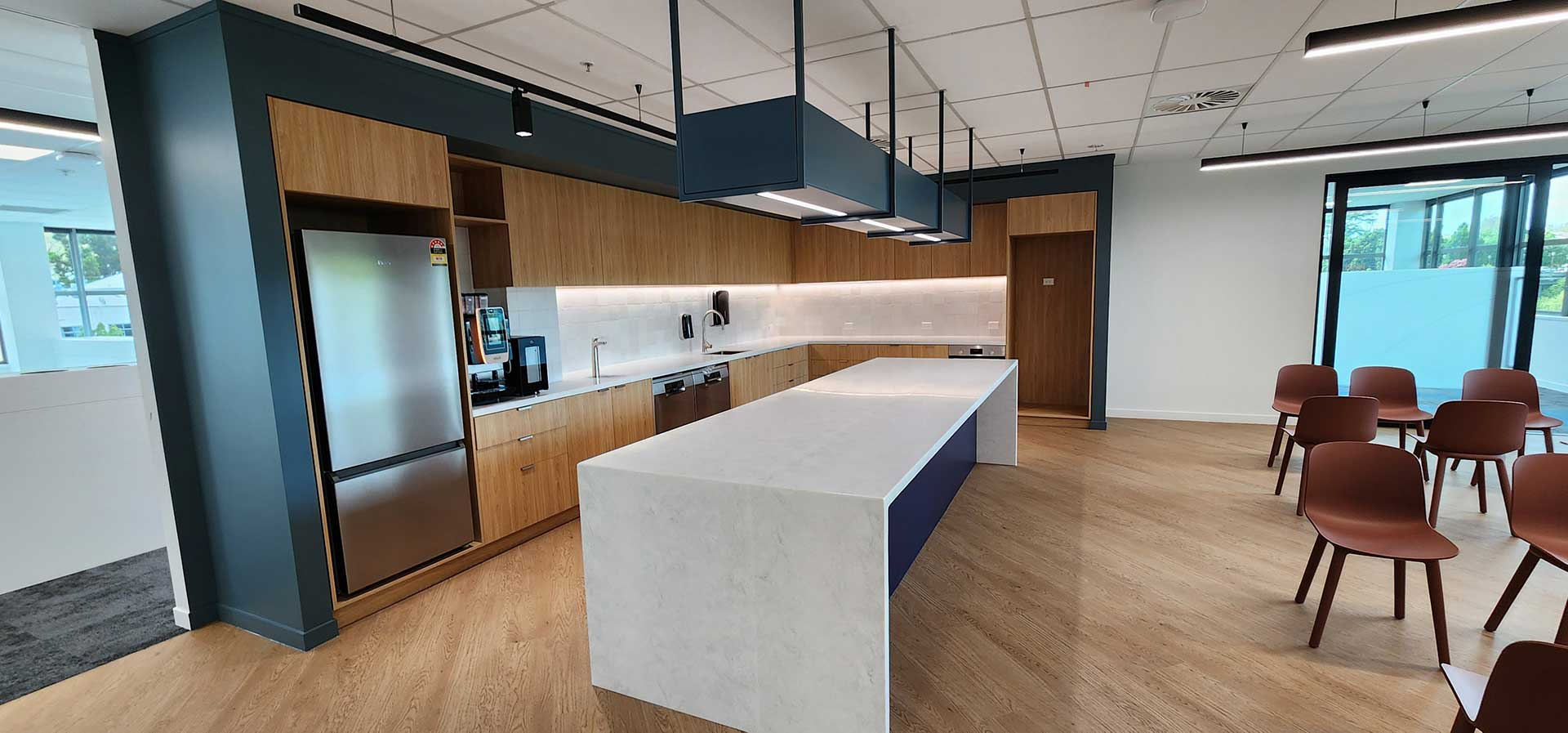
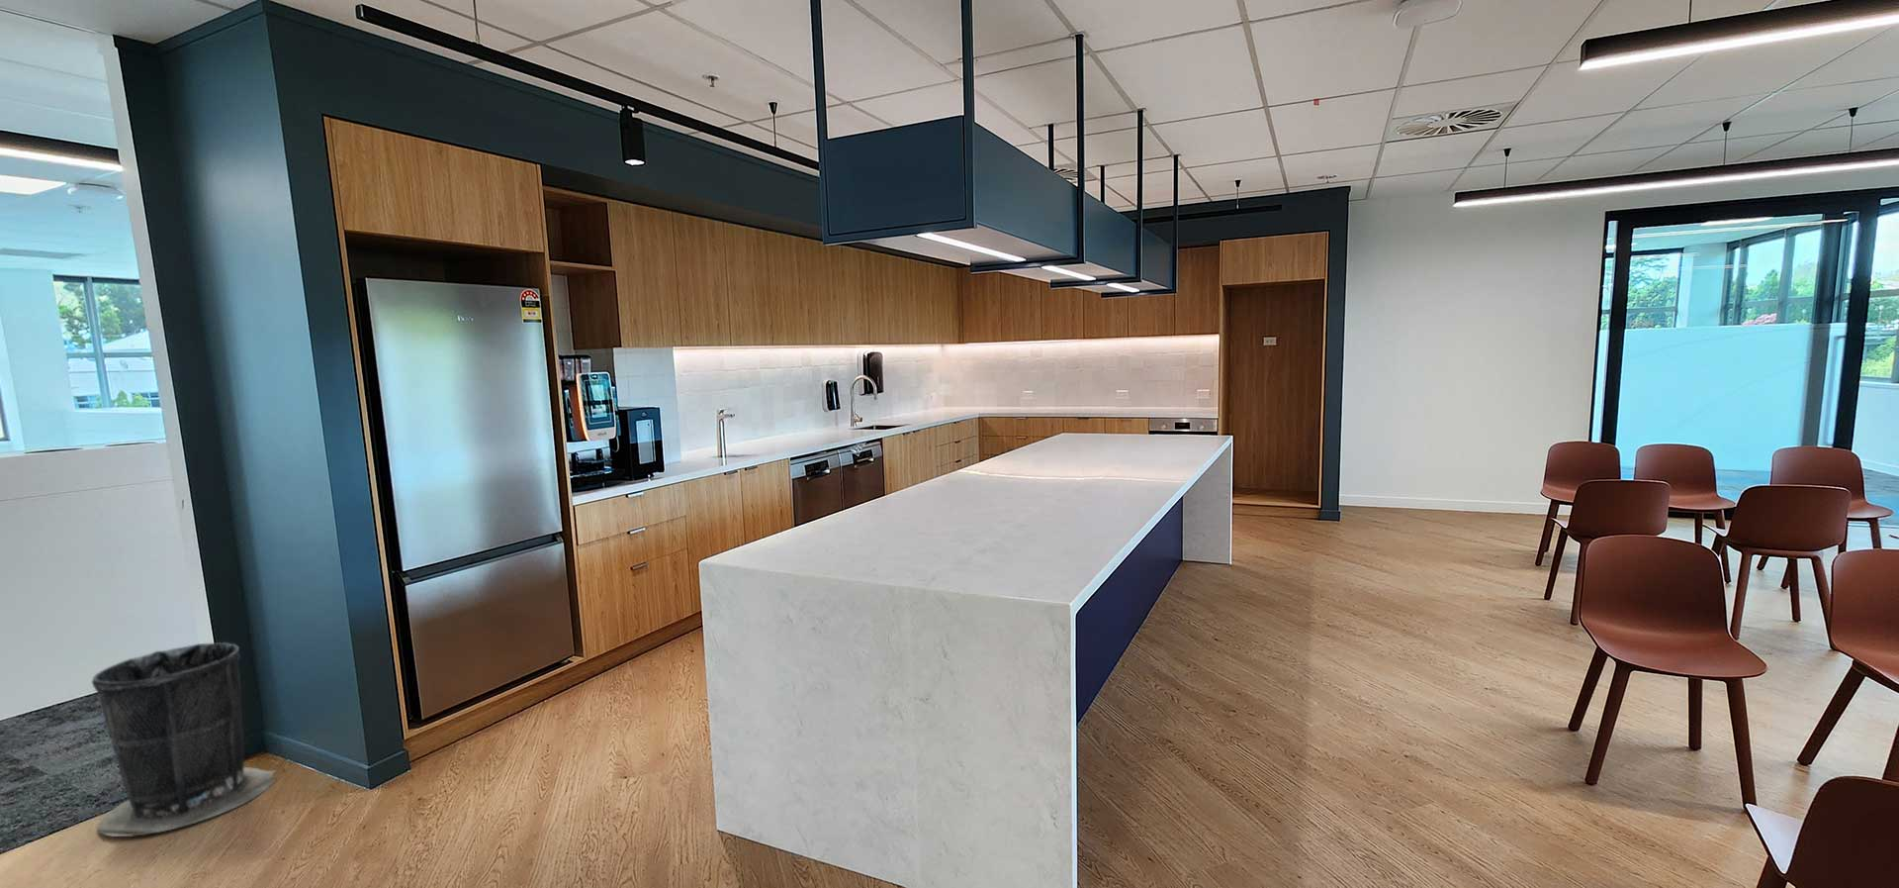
+ trash can (183, 728)
